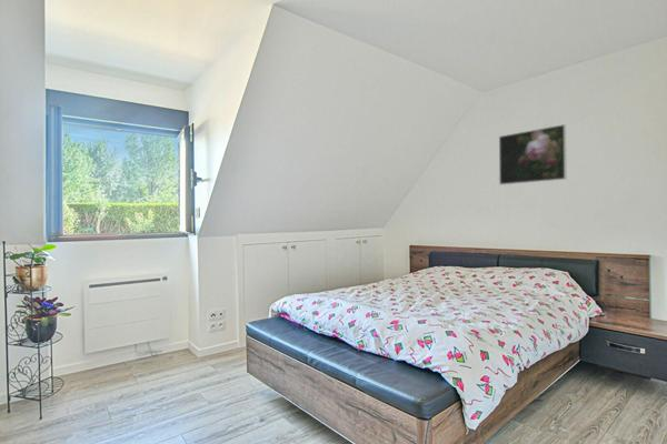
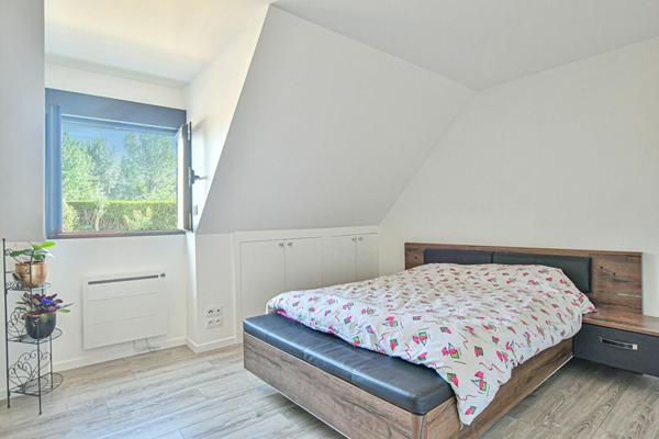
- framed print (530, 157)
